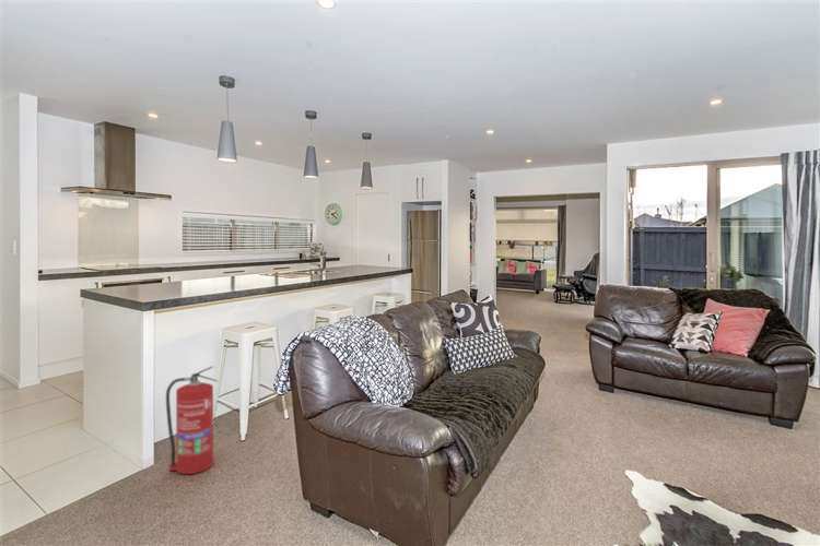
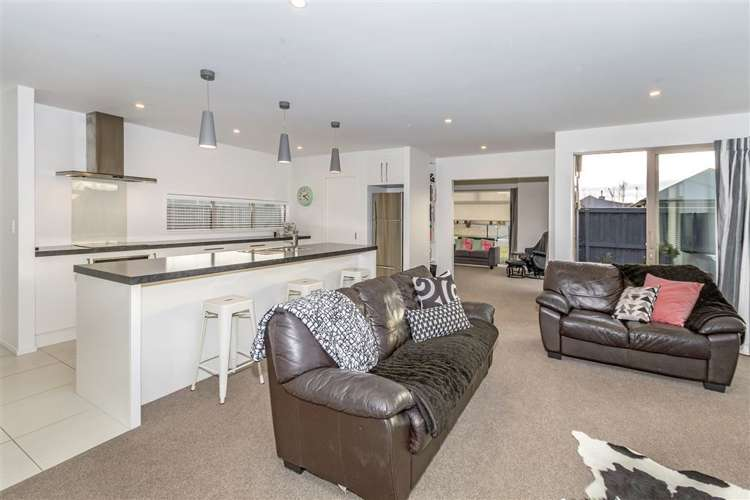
- fire extinguisher (194, 416)
